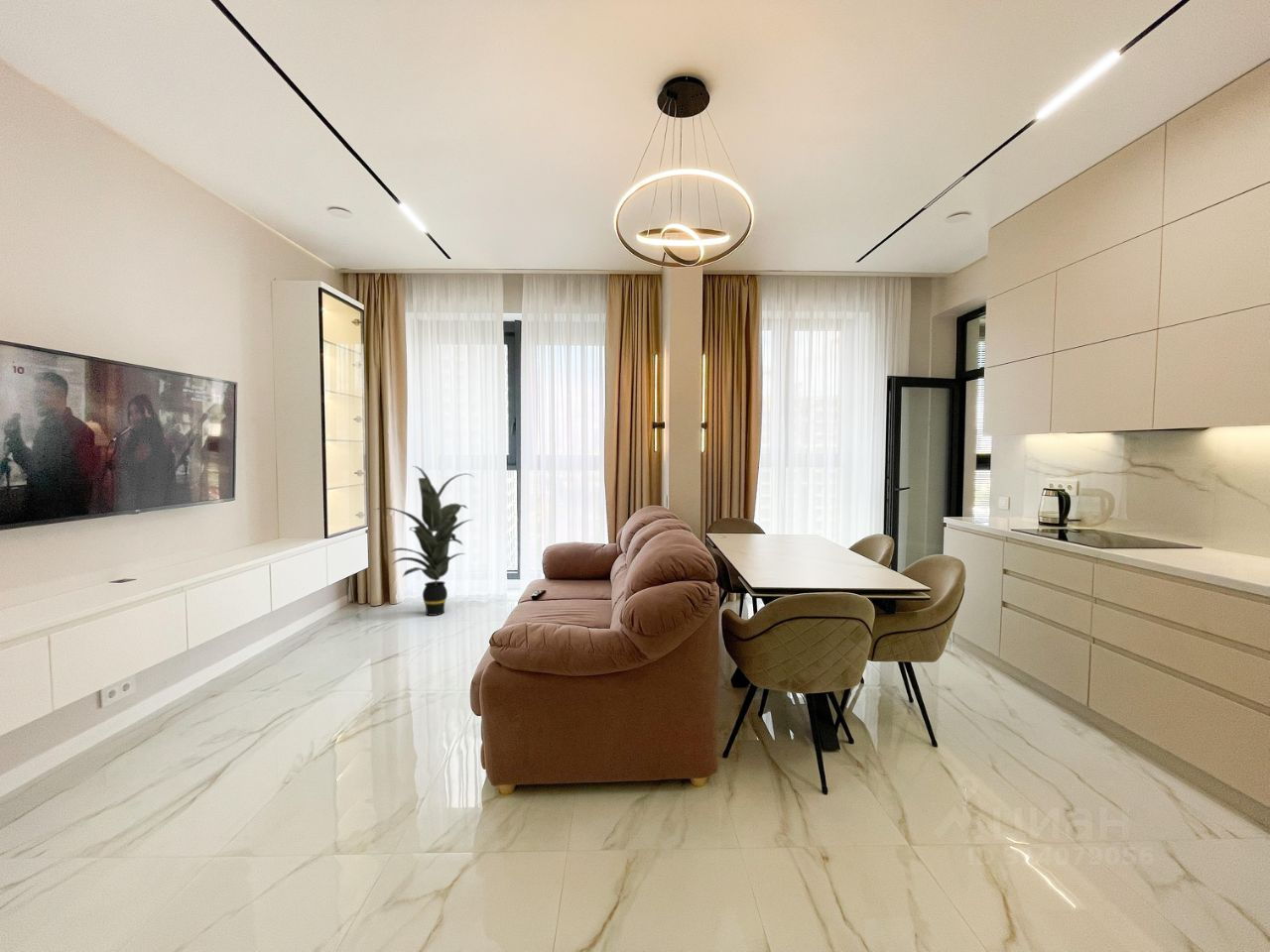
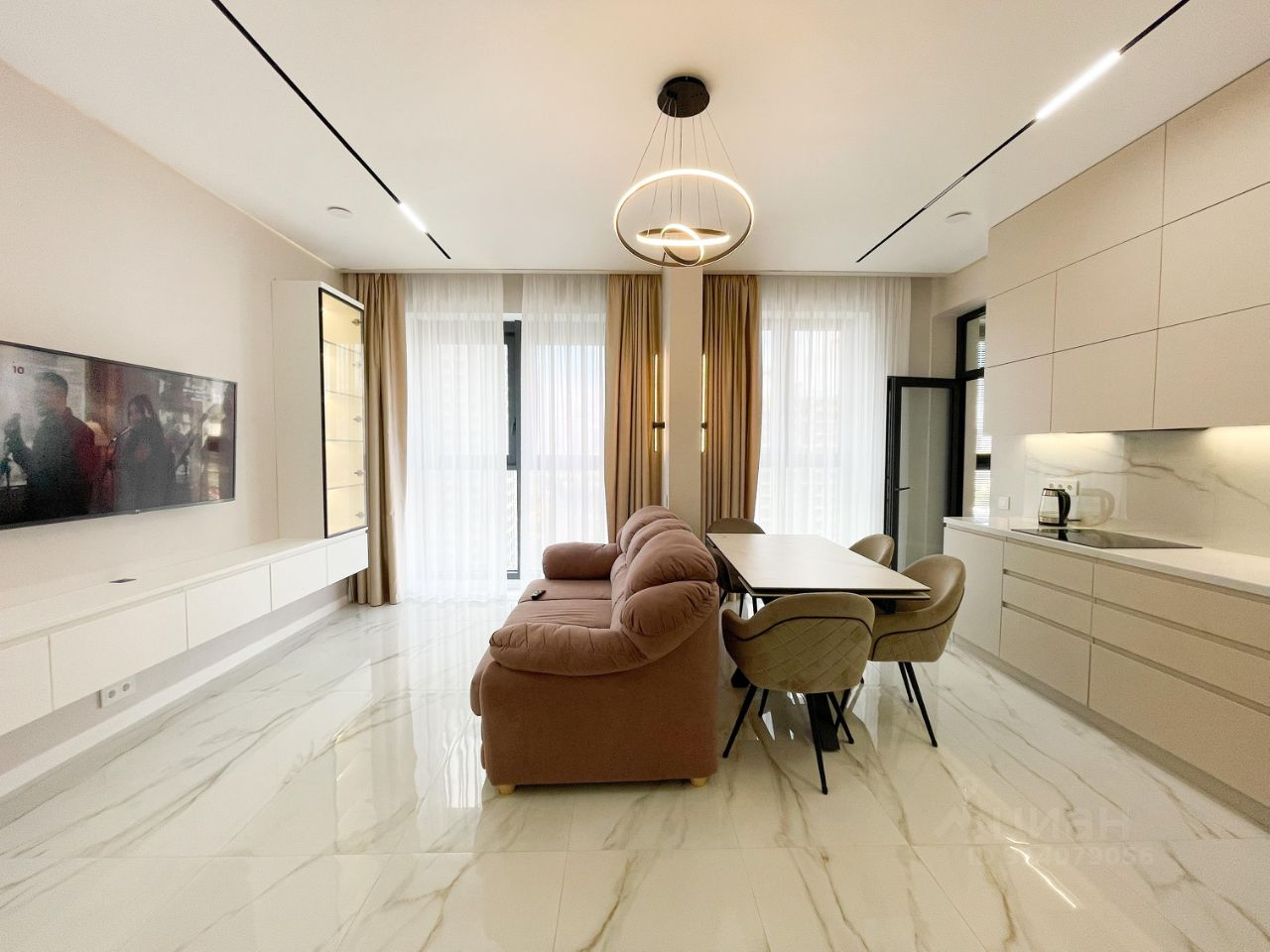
- indoor plant (431, 538)
